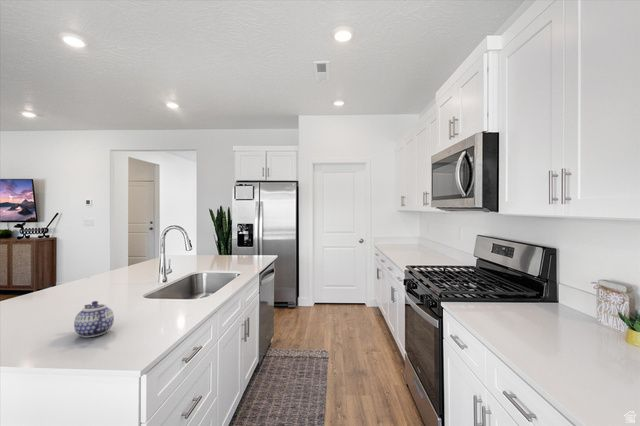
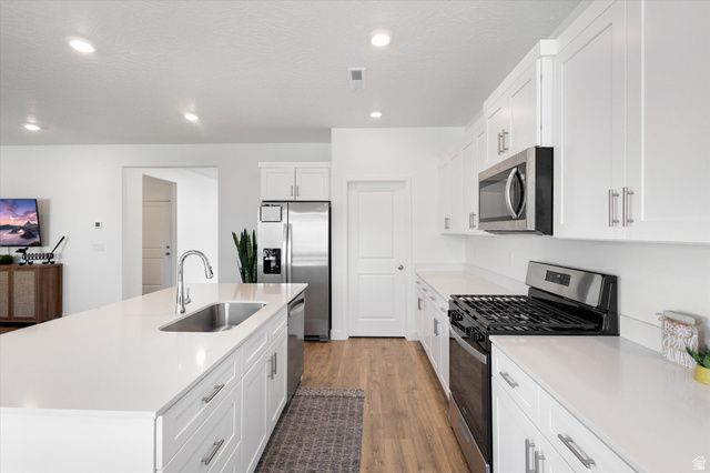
- teapot (94, 317)
